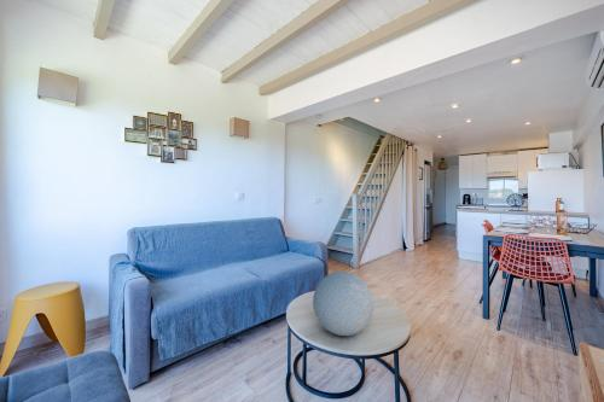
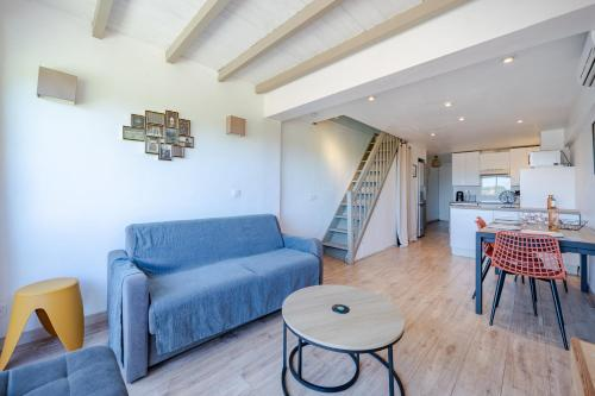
- decorative orb (342, 302)
